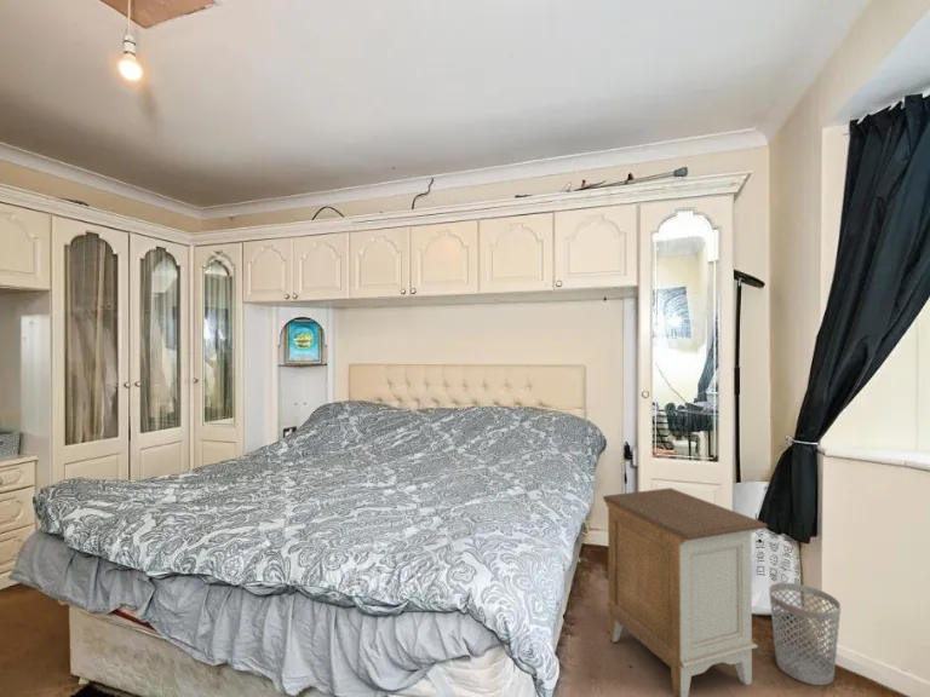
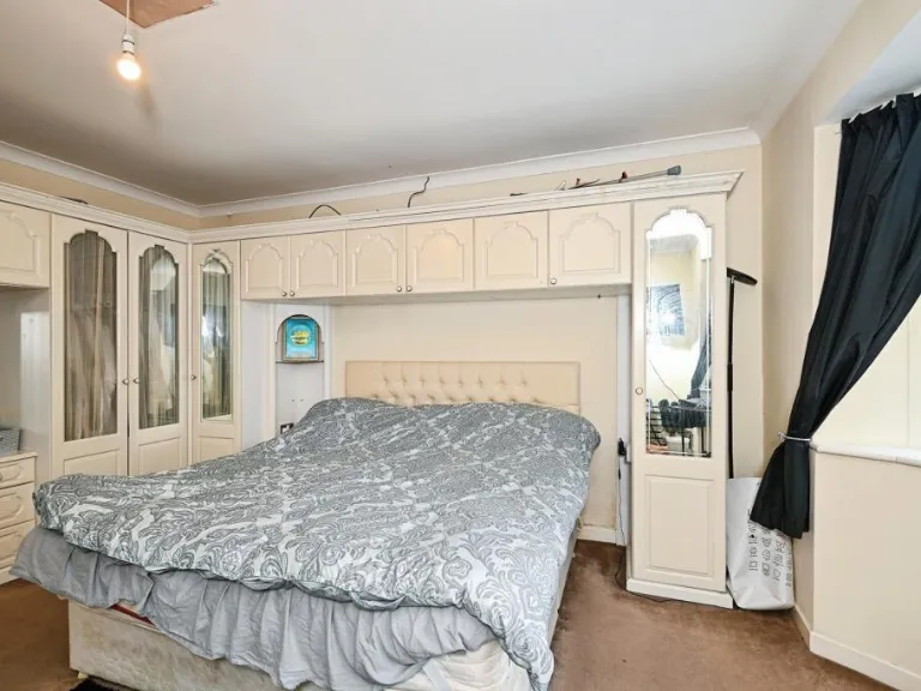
- wastebasket (803, 633)
- nightstand (678, 582)
